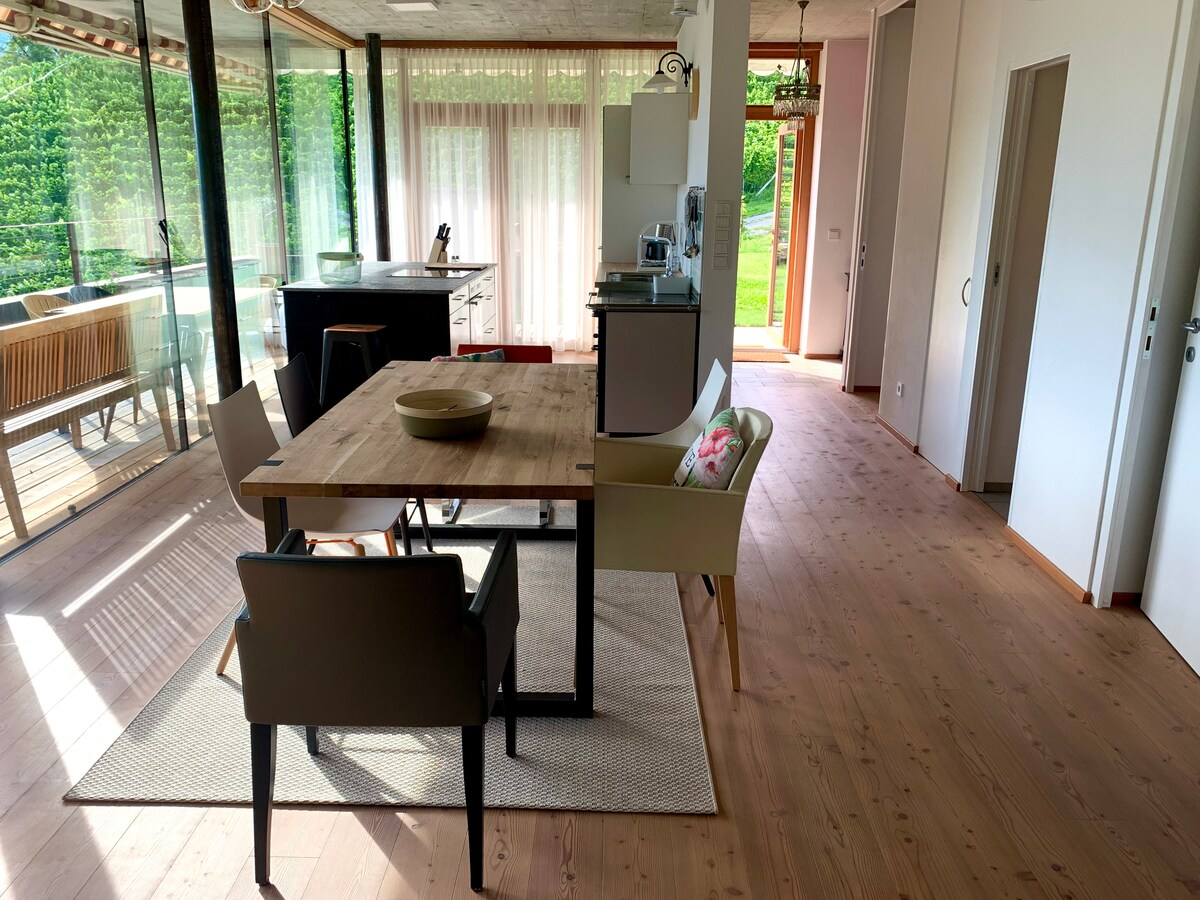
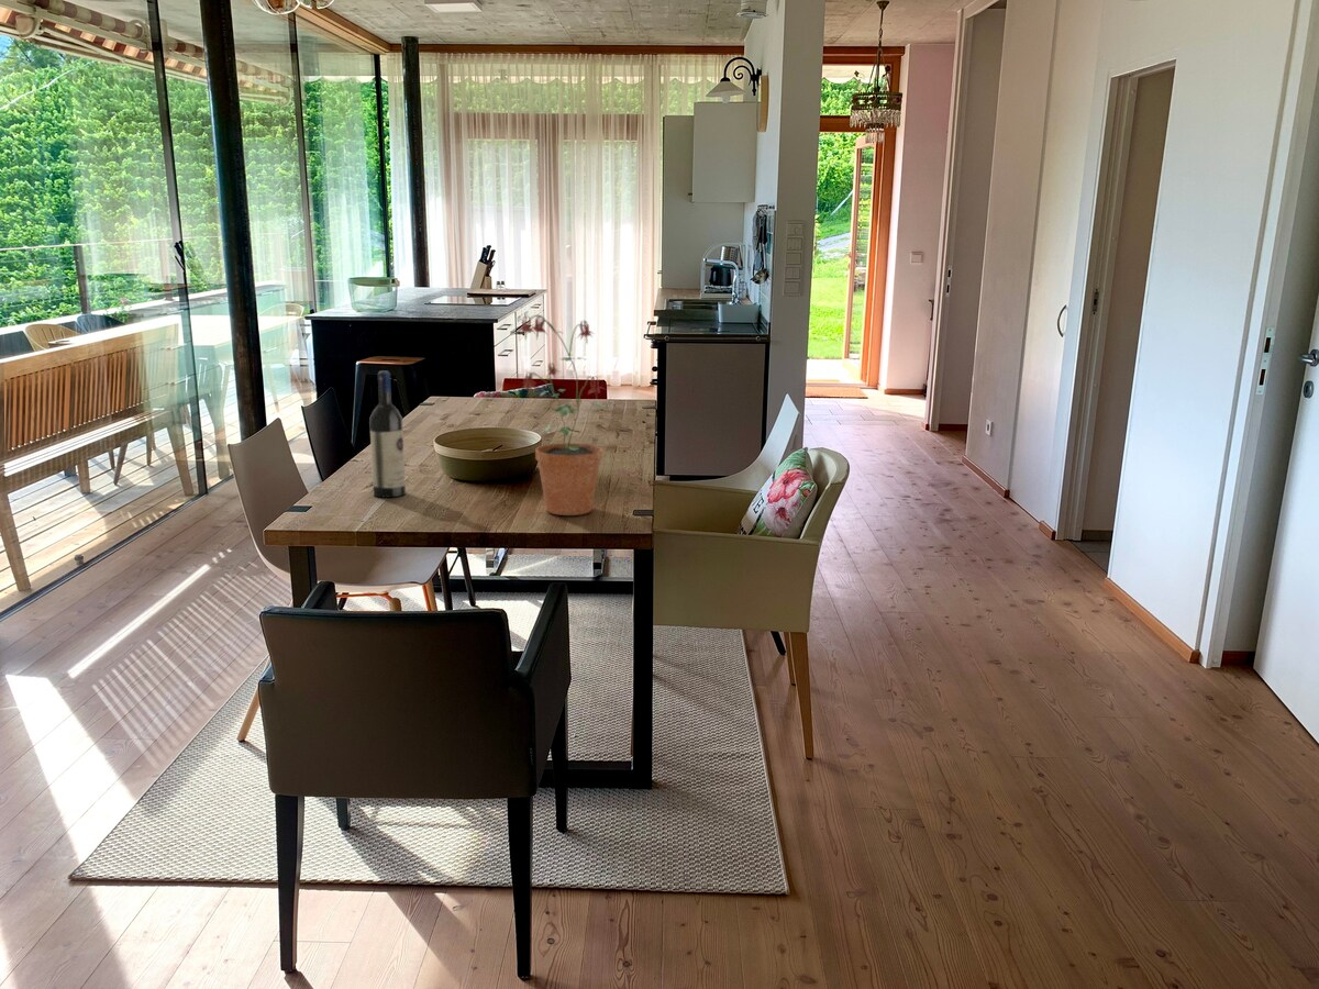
+ potted plant (566, 414)
+ wine bottle (386, 433)
